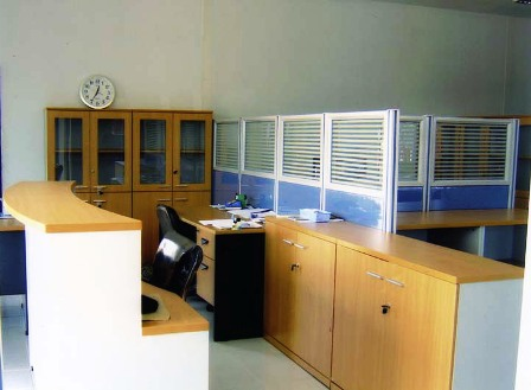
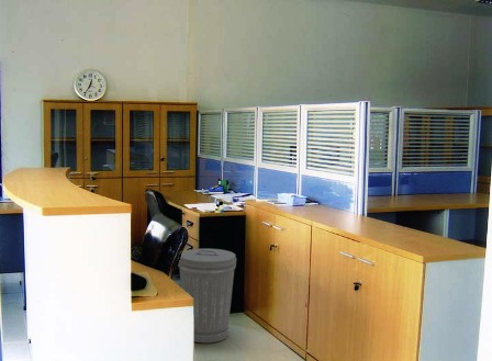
+ trash can (206, 292)
